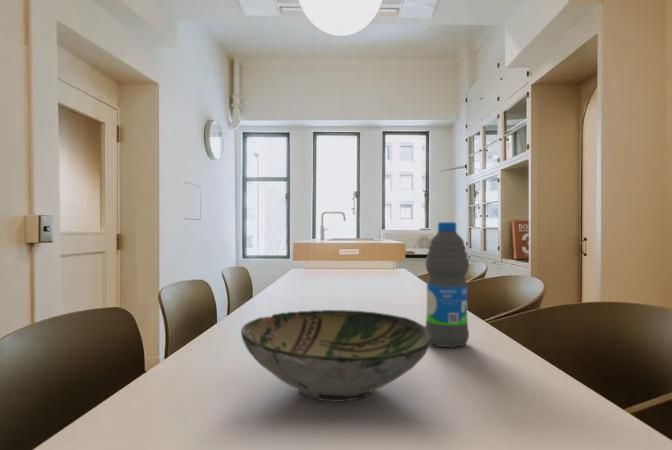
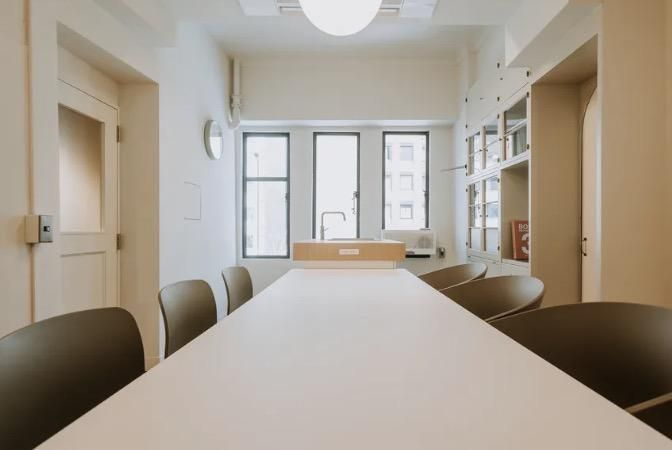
- water bottle (446, 282)
- bowl (336, 356)
